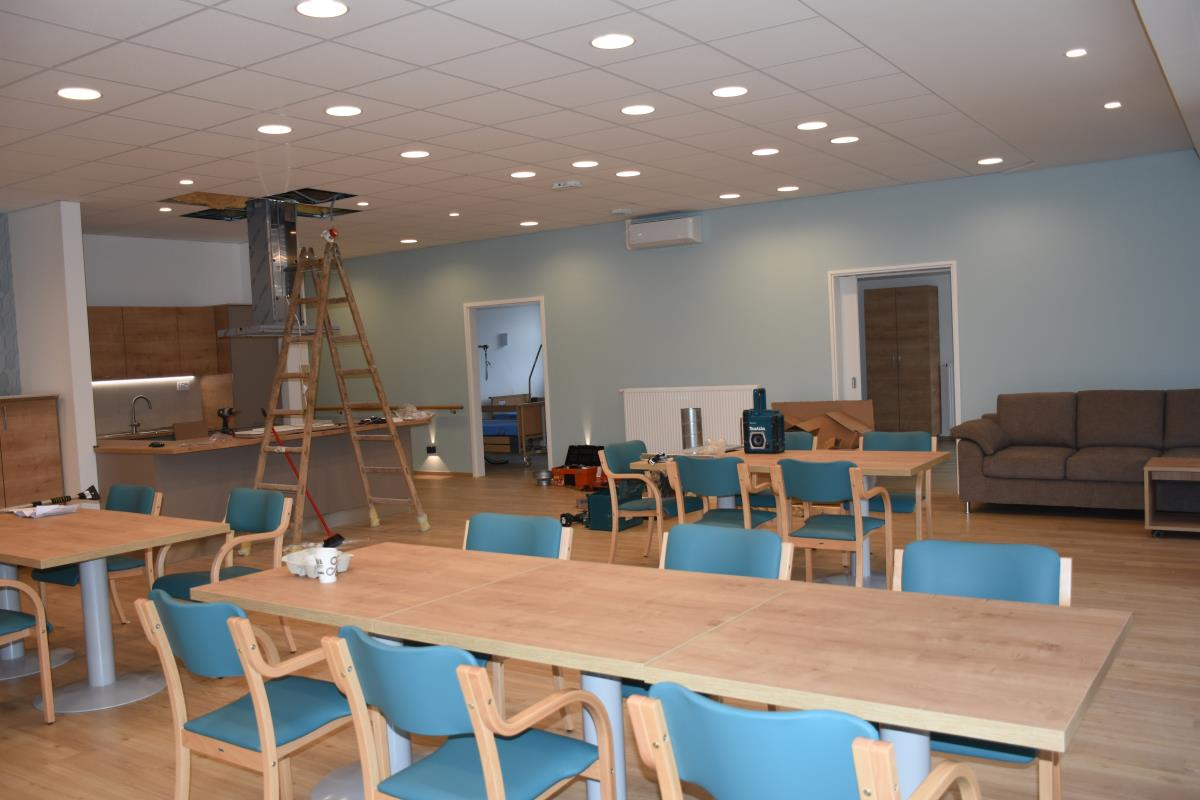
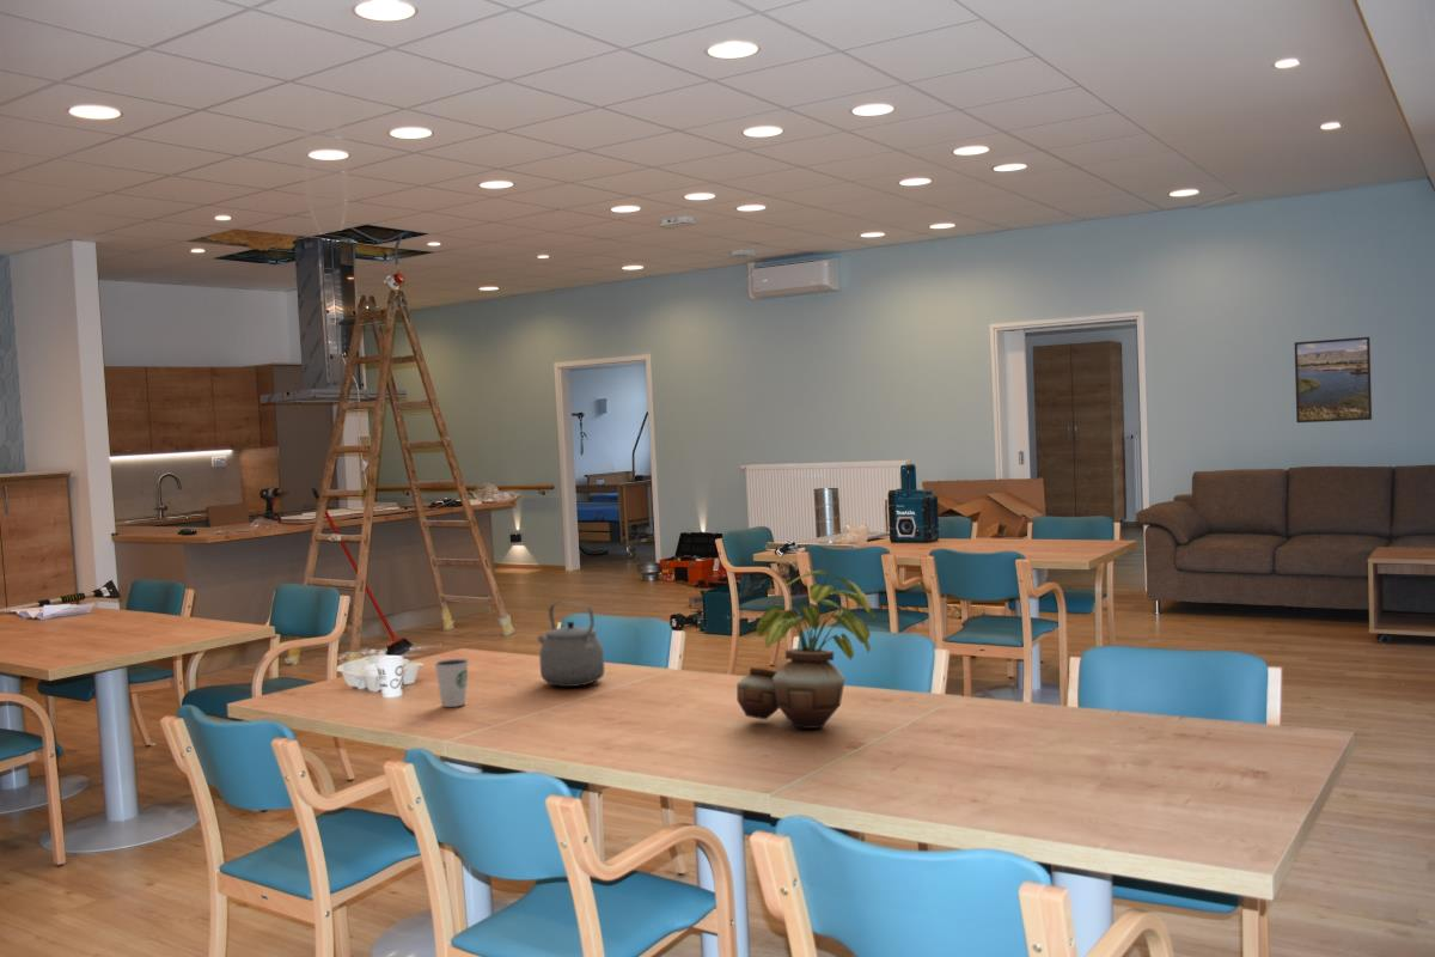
+ tea kettle (564, 641)
+ dixie cup (452, 683)
+ potted plant (811, 646)
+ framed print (1332, 380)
